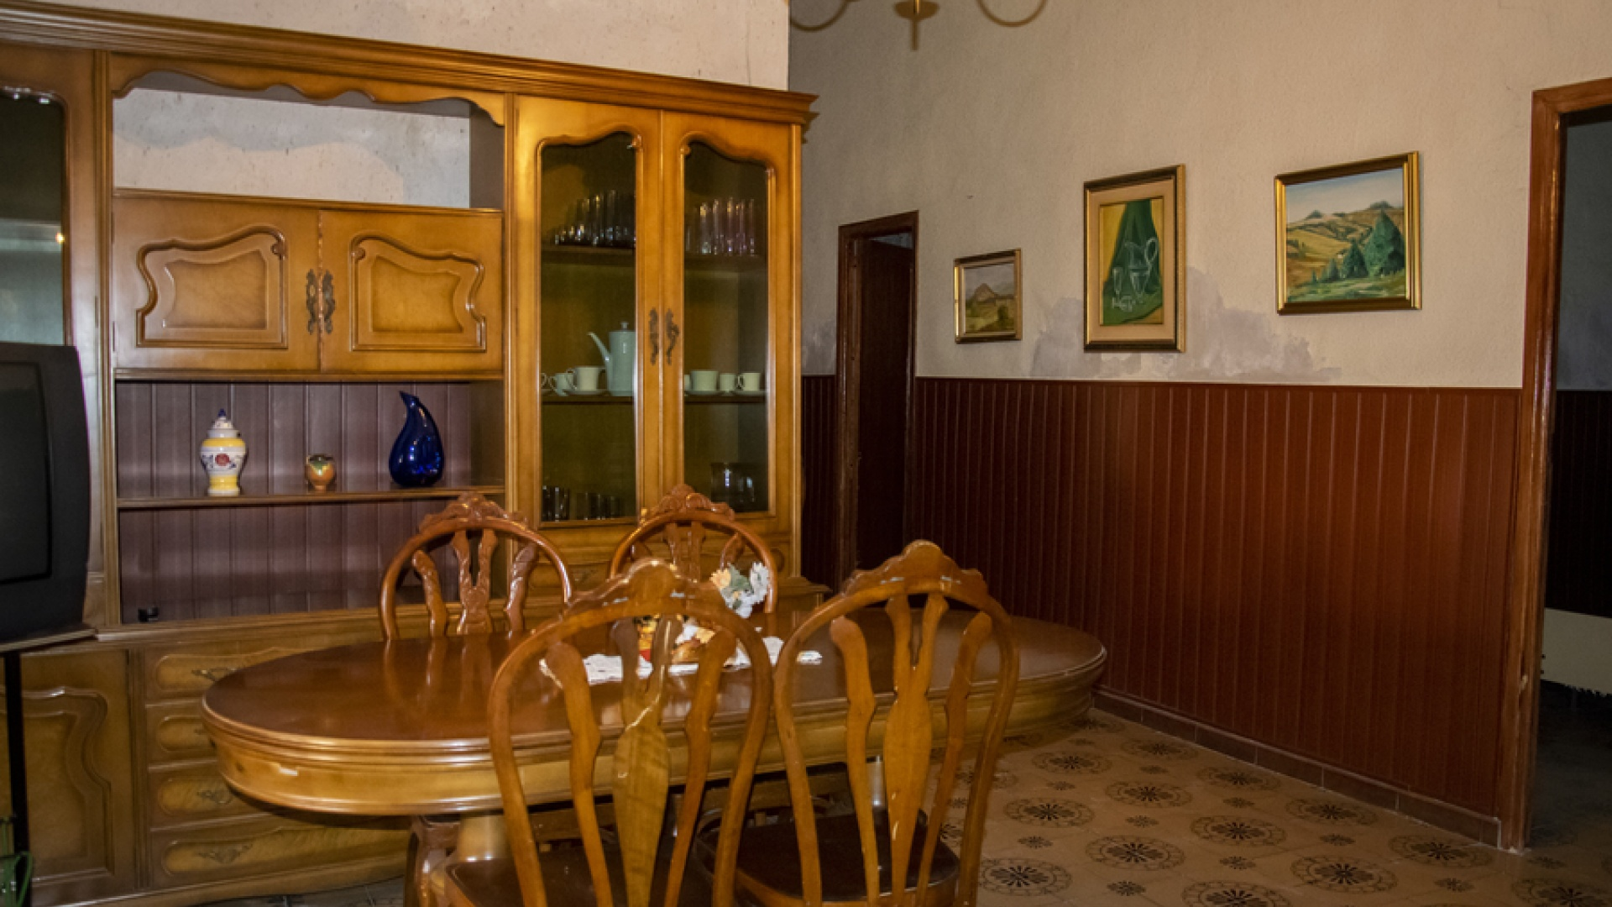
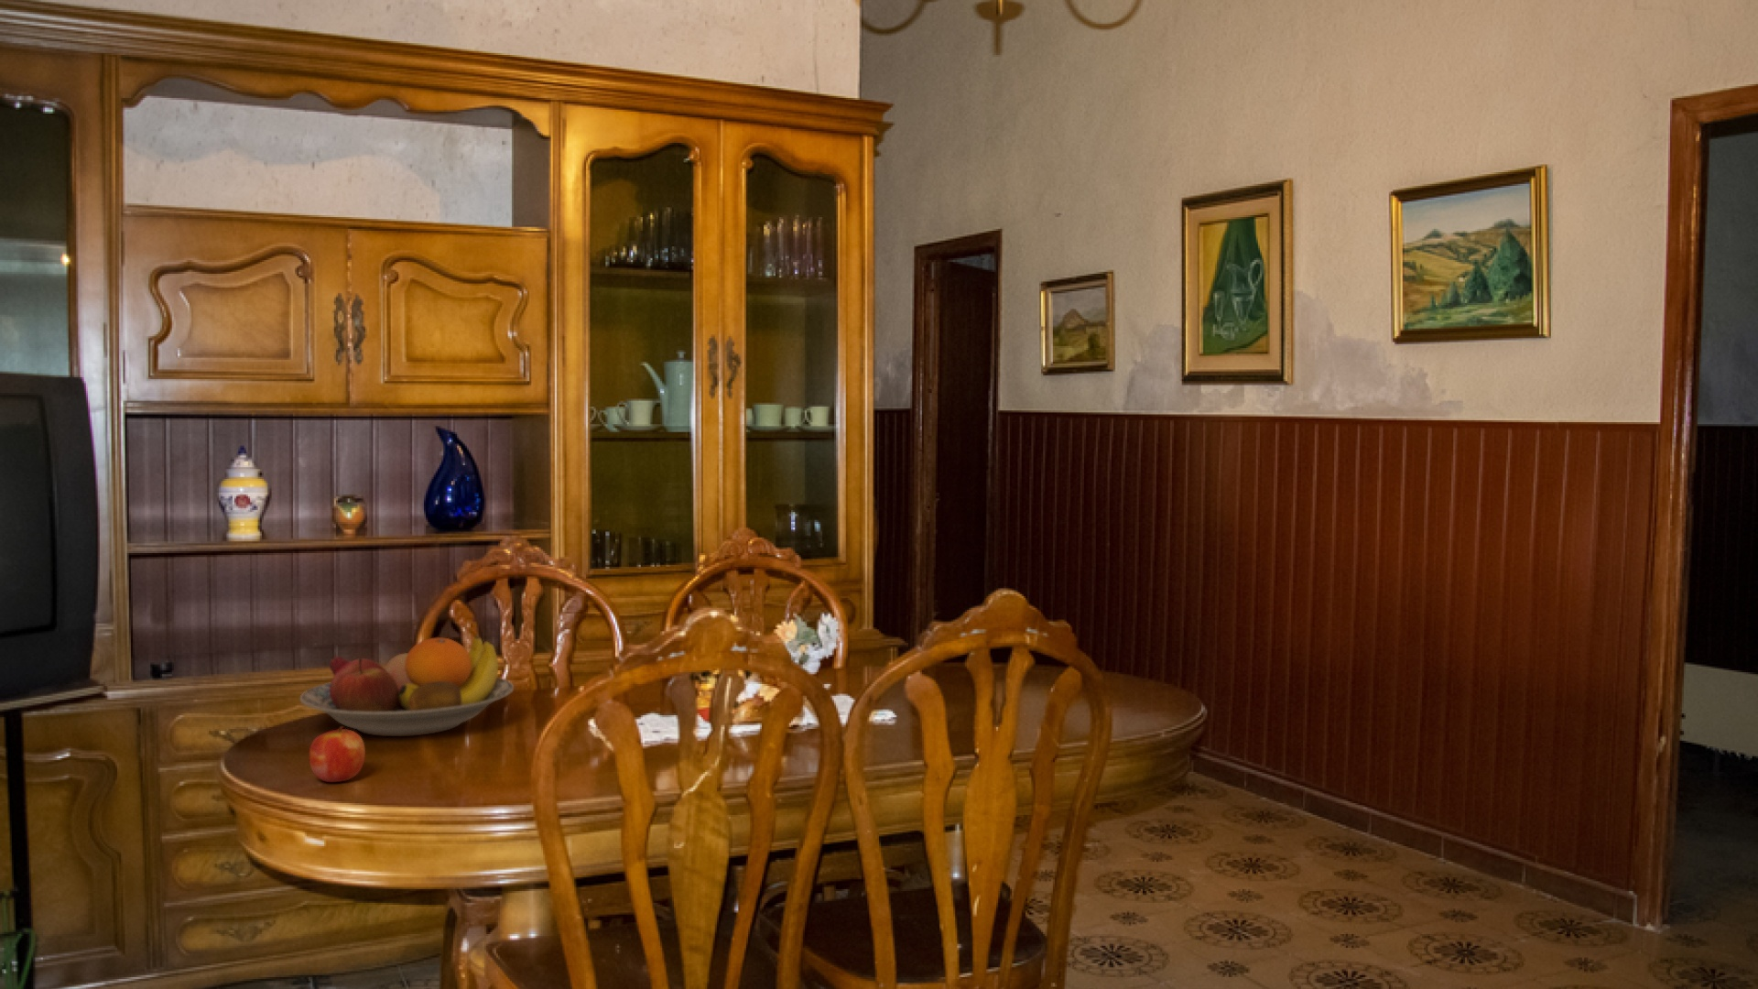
+ fruit bowl (409, 682)
+ apple (337, 752)
